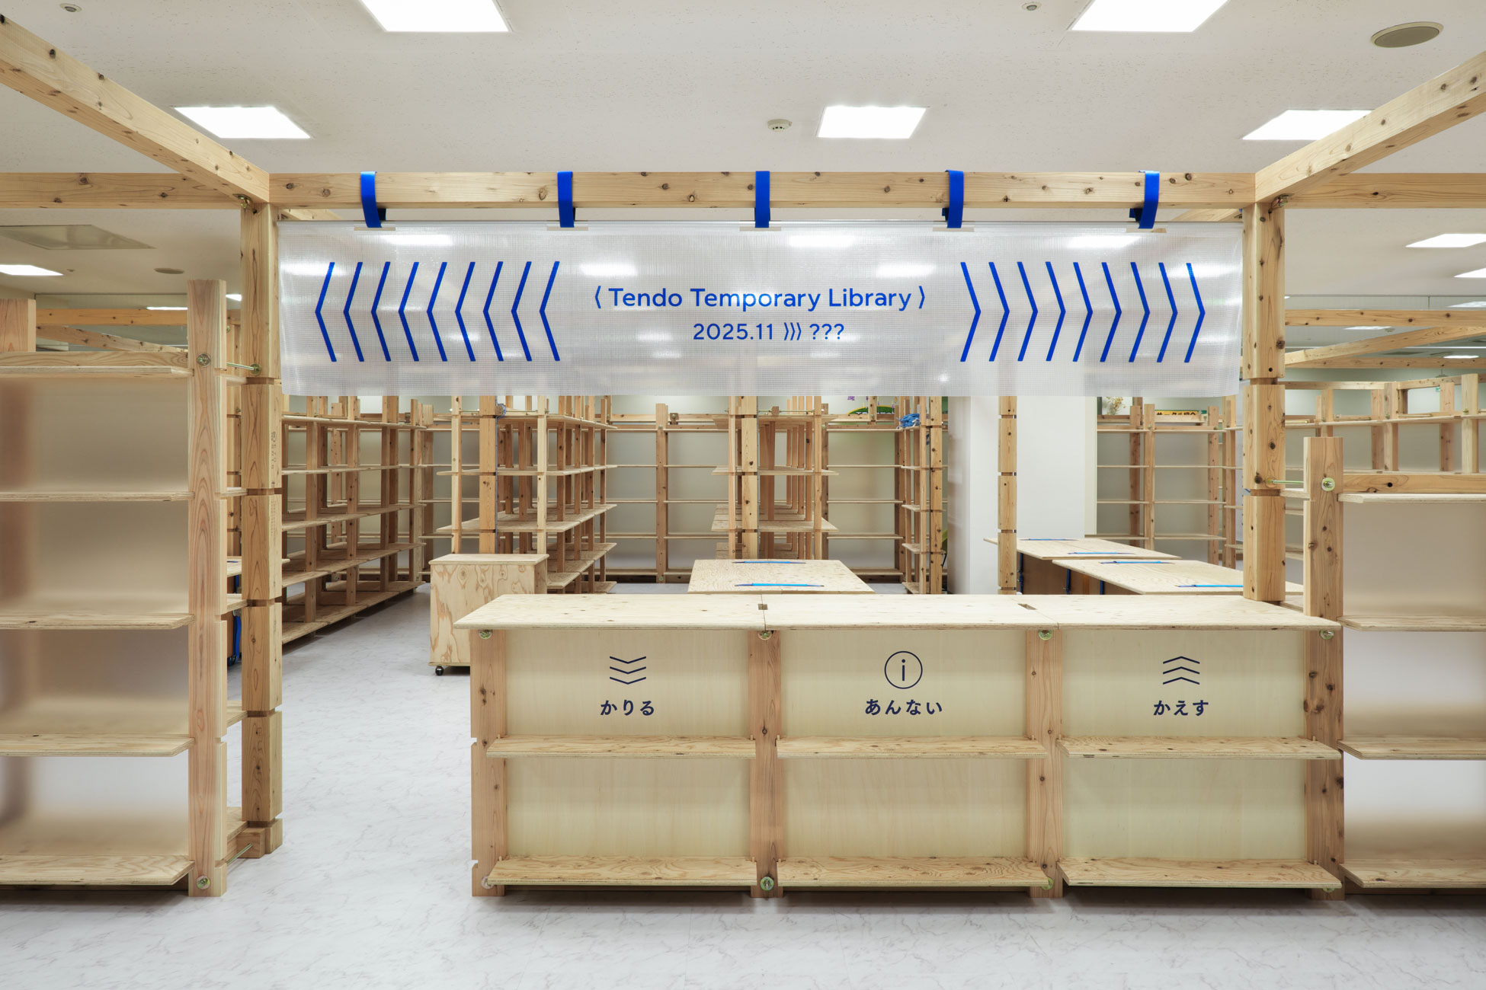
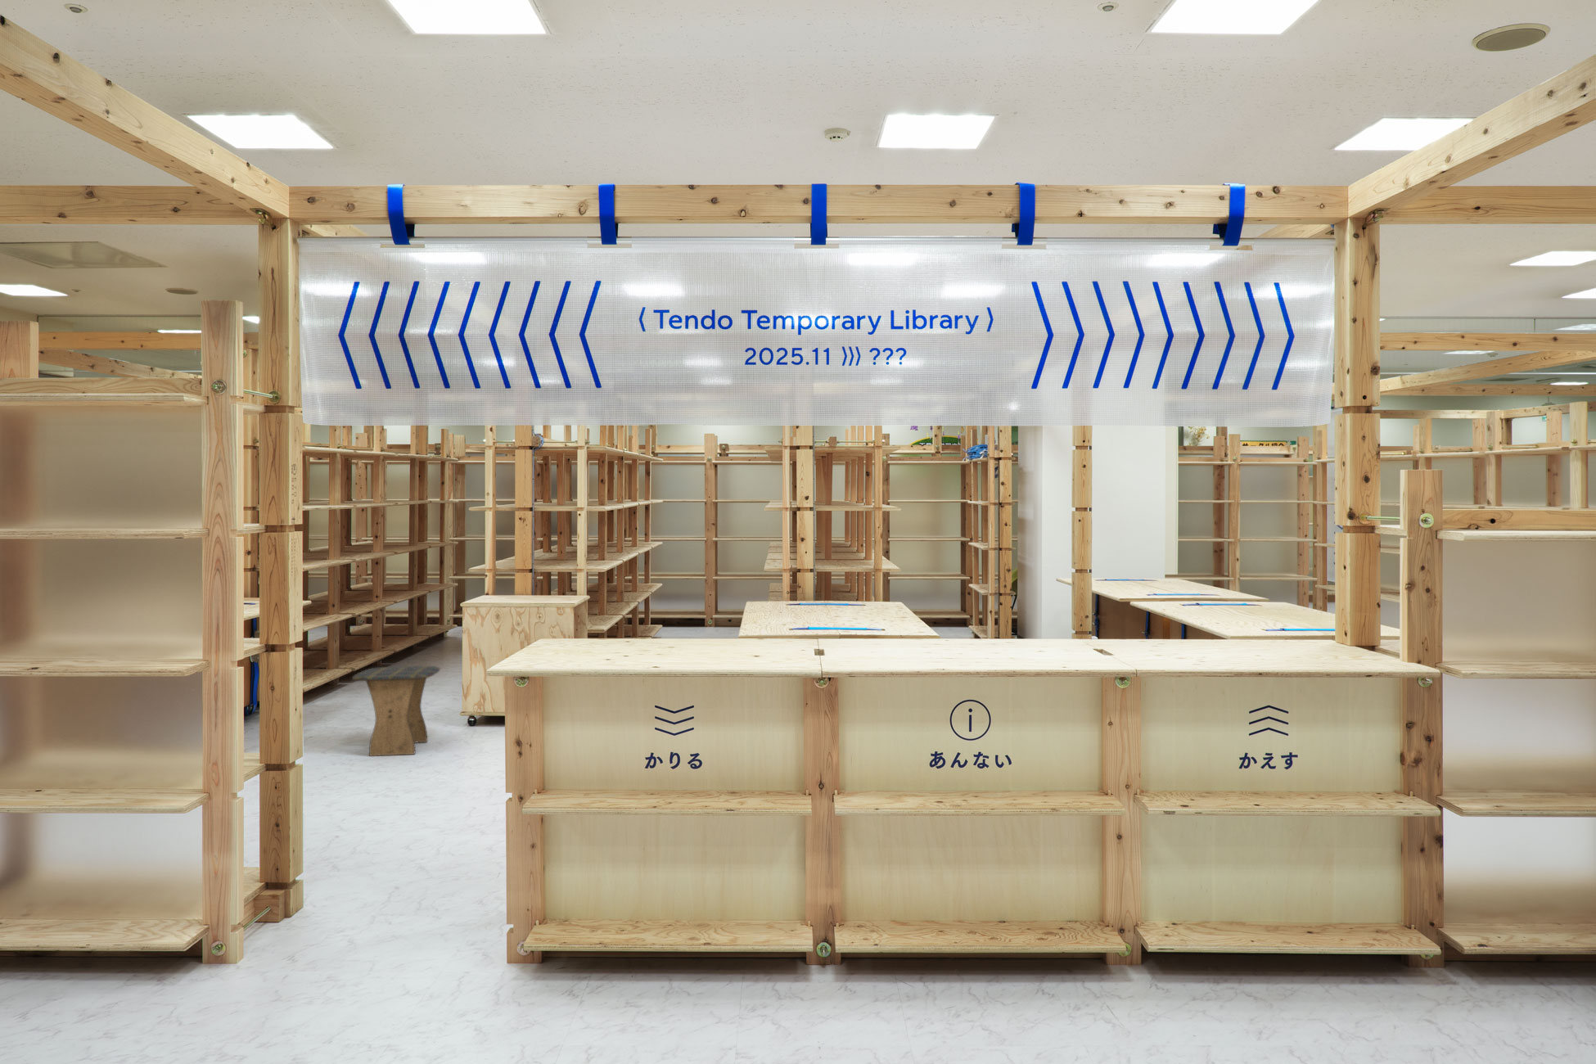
+ stool (397, 710)
